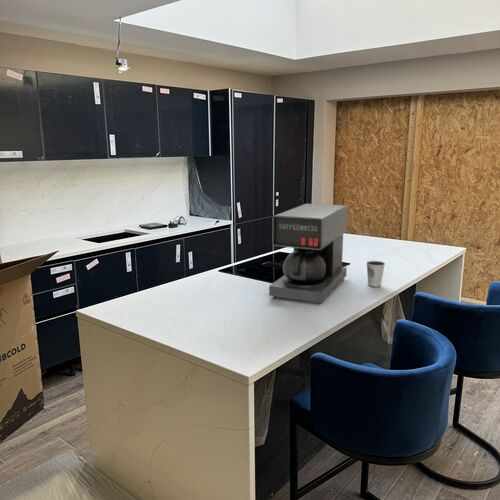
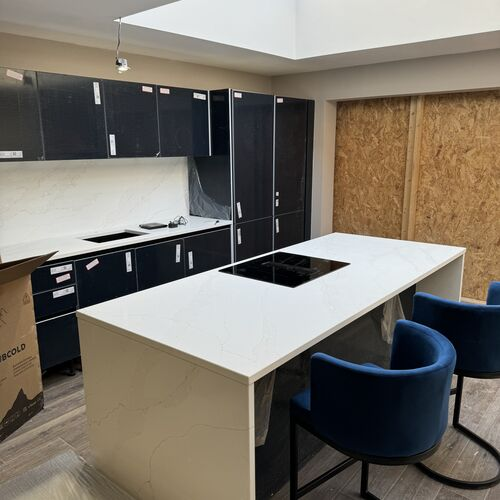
- coffee maker (311, 249)
- dixie cup (375, 274)
